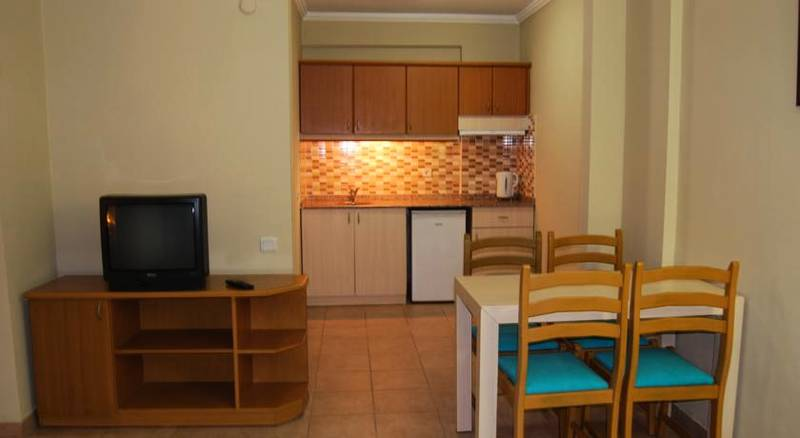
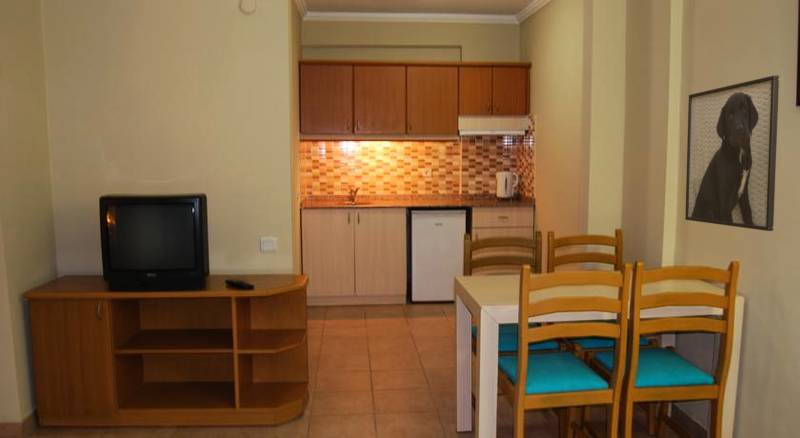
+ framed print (726, 156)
